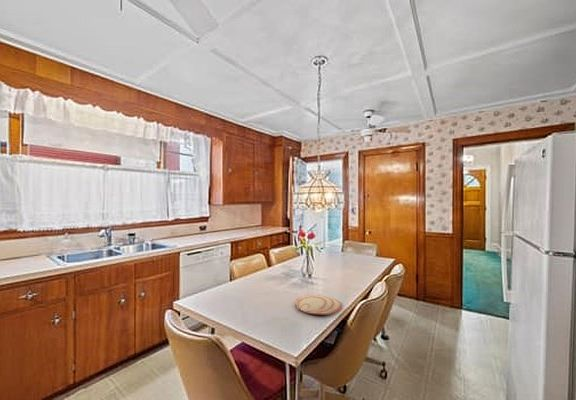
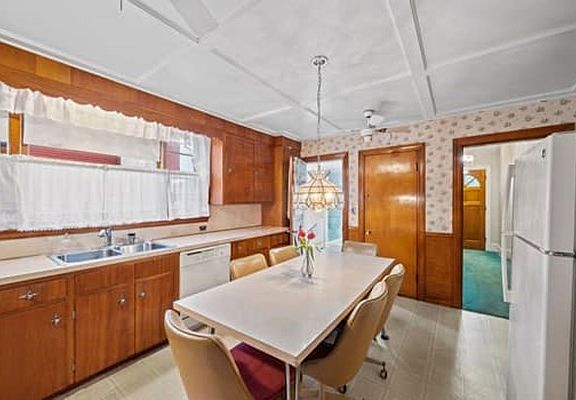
- plate (318, 302)
